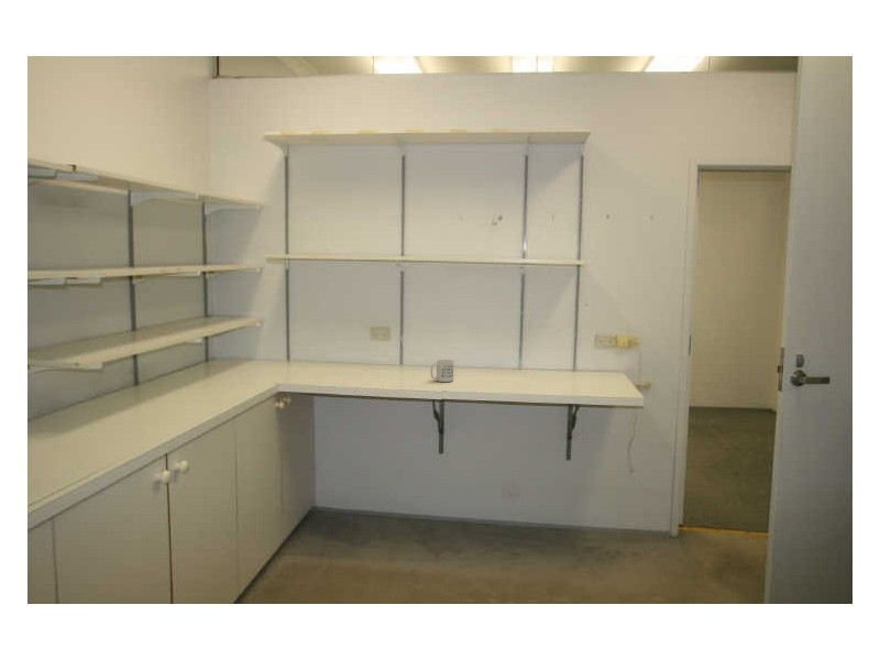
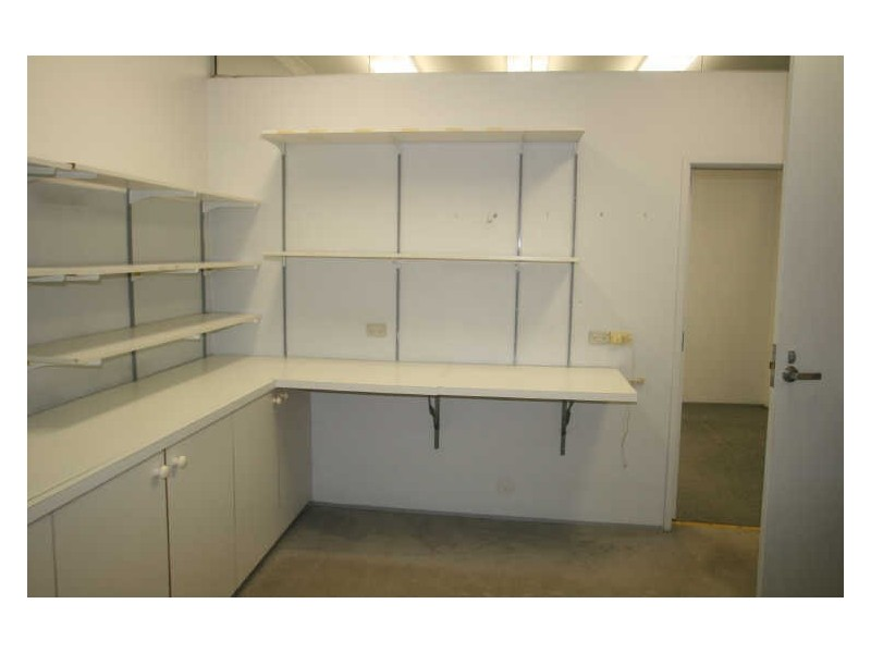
- mug (441, 370)
